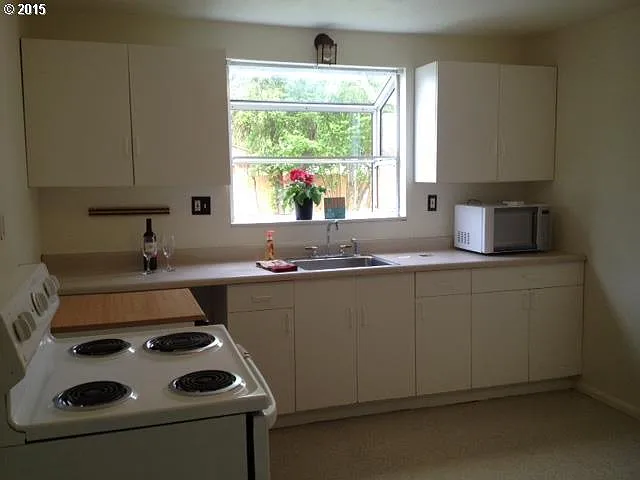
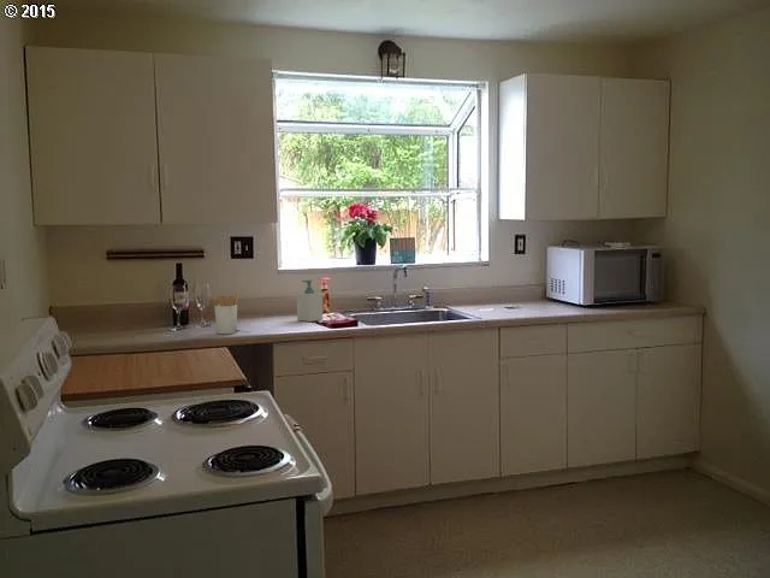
+ soap bottle (309, 300)
+ utensil holder (226, 312)
